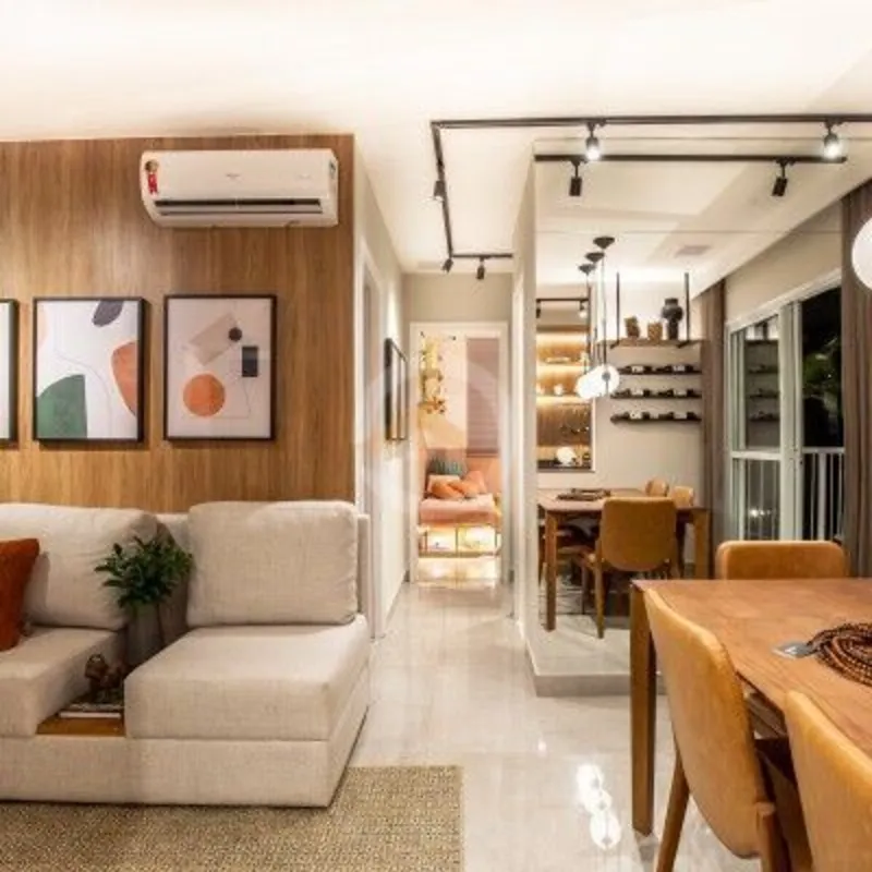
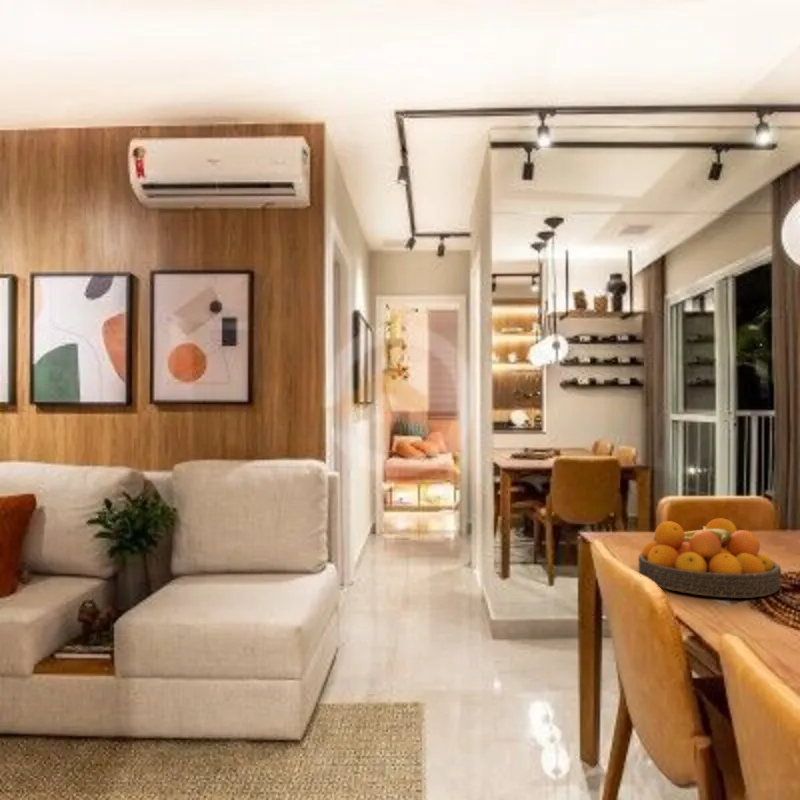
+ fruit bowl (706, 550)
